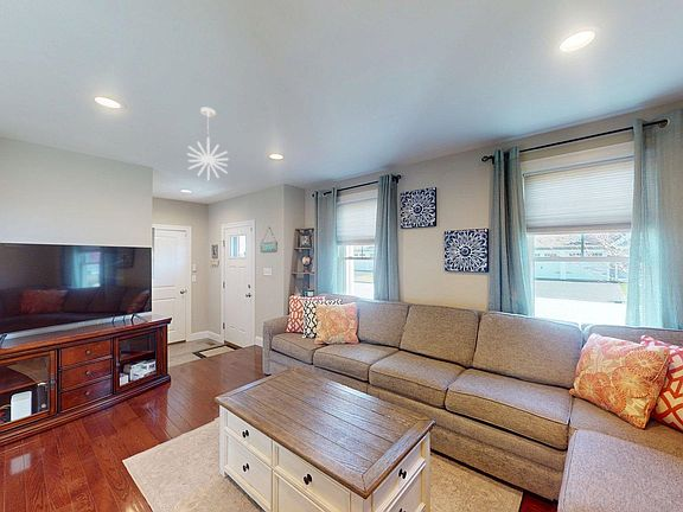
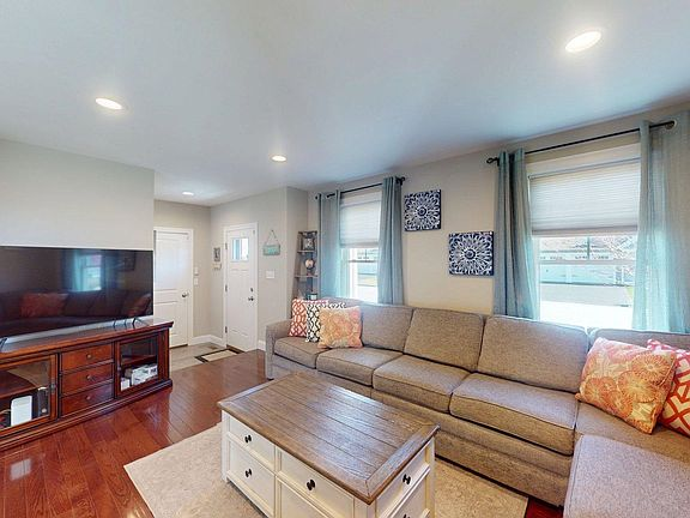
- pendant light (208, 143)
